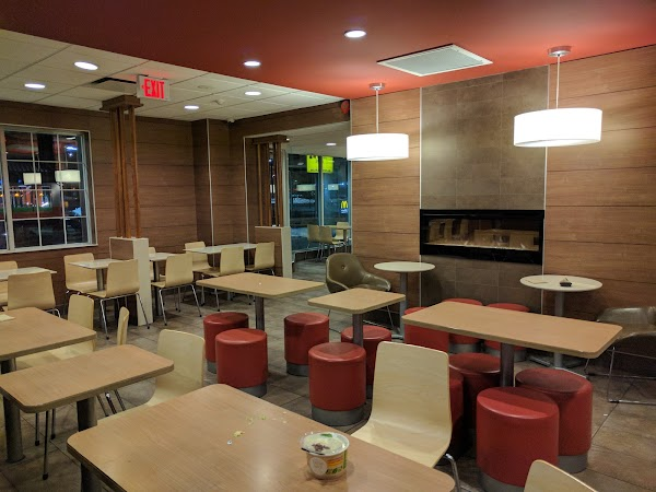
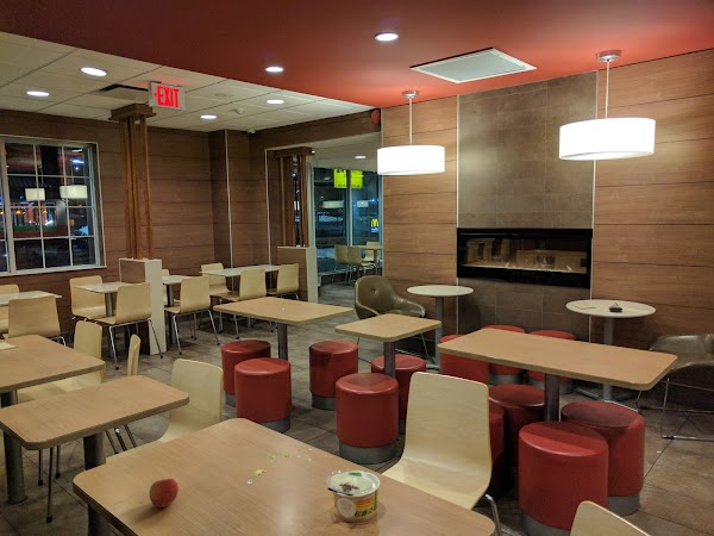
+ apple (163, 491)
